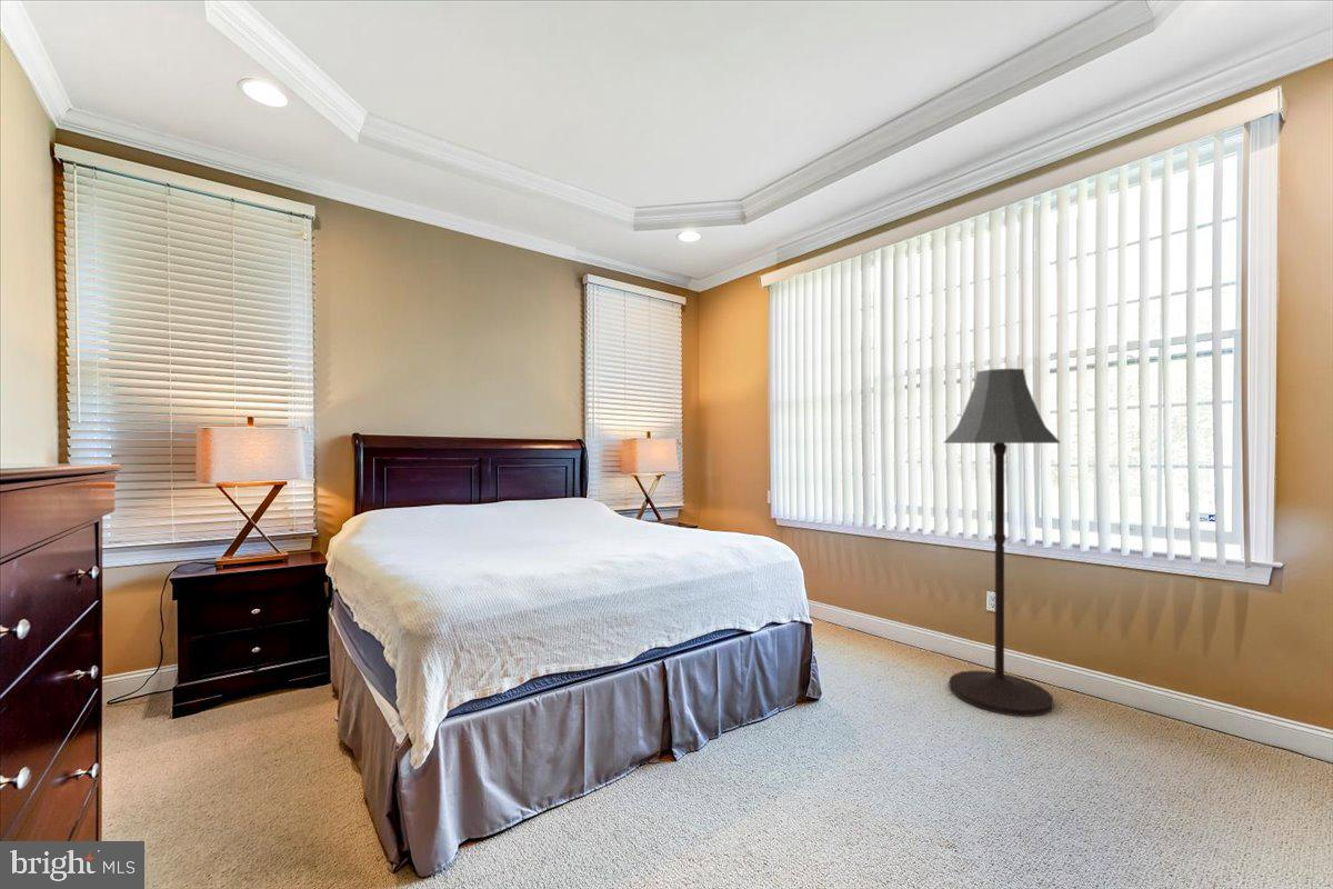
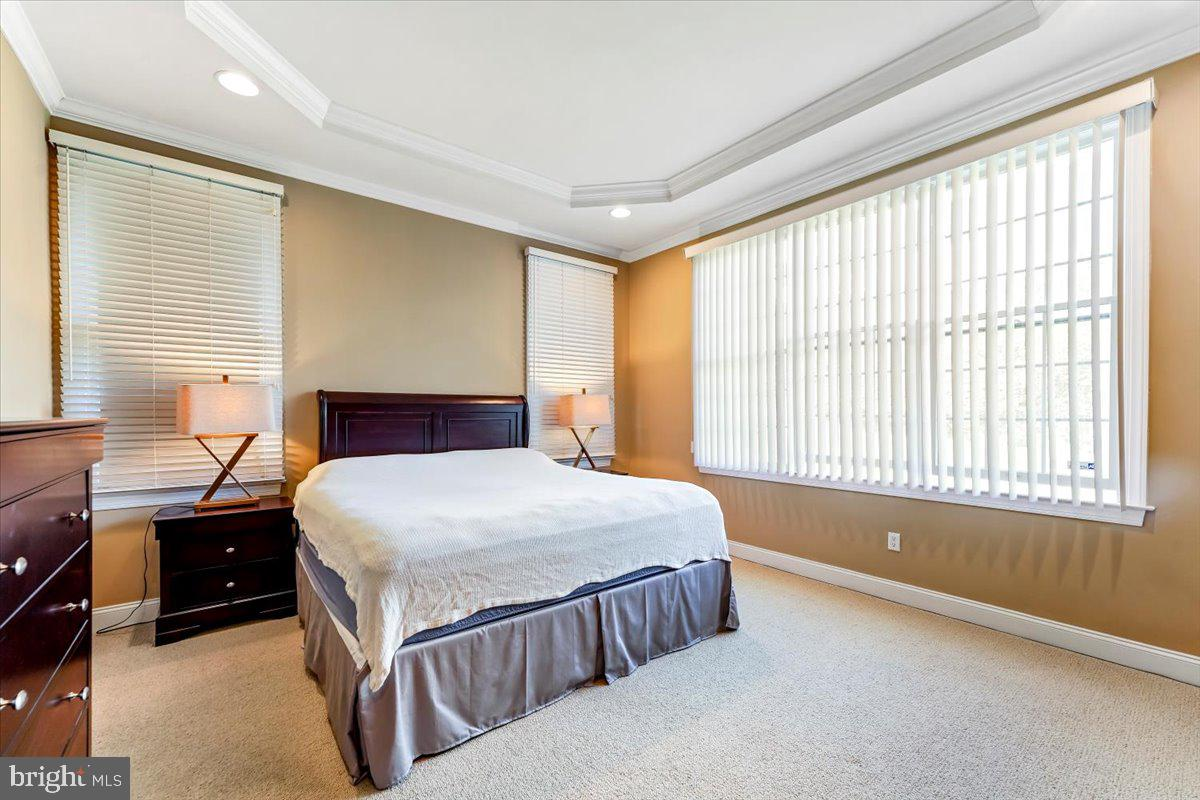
- floor lamp (999, 532)
